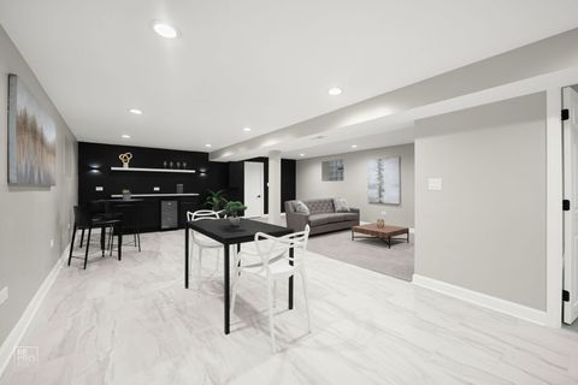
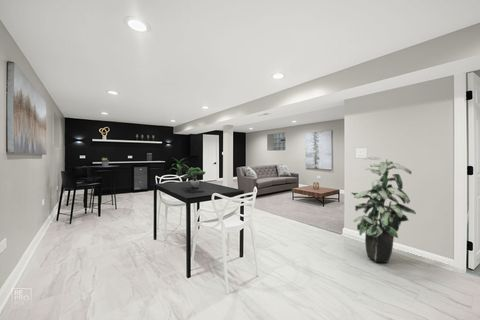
+ indoor plant (378, 207)
